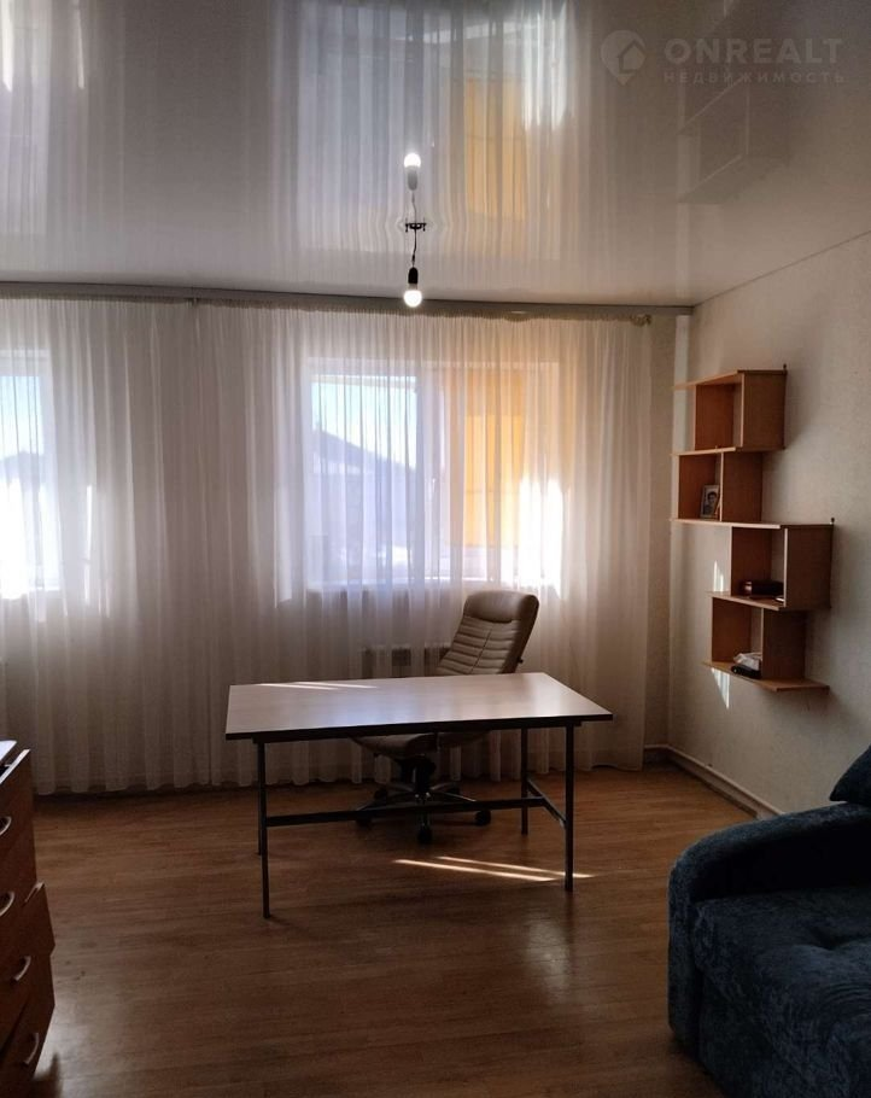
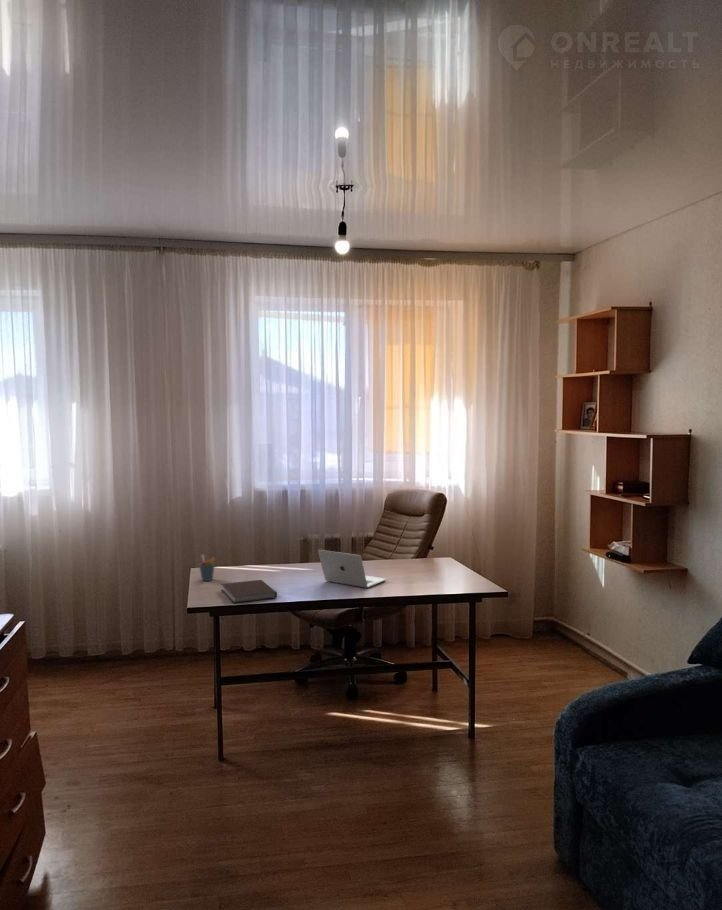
+ laptop (352, 565)
+ pen holder (207, 567)
+ notebook (248, 590)
